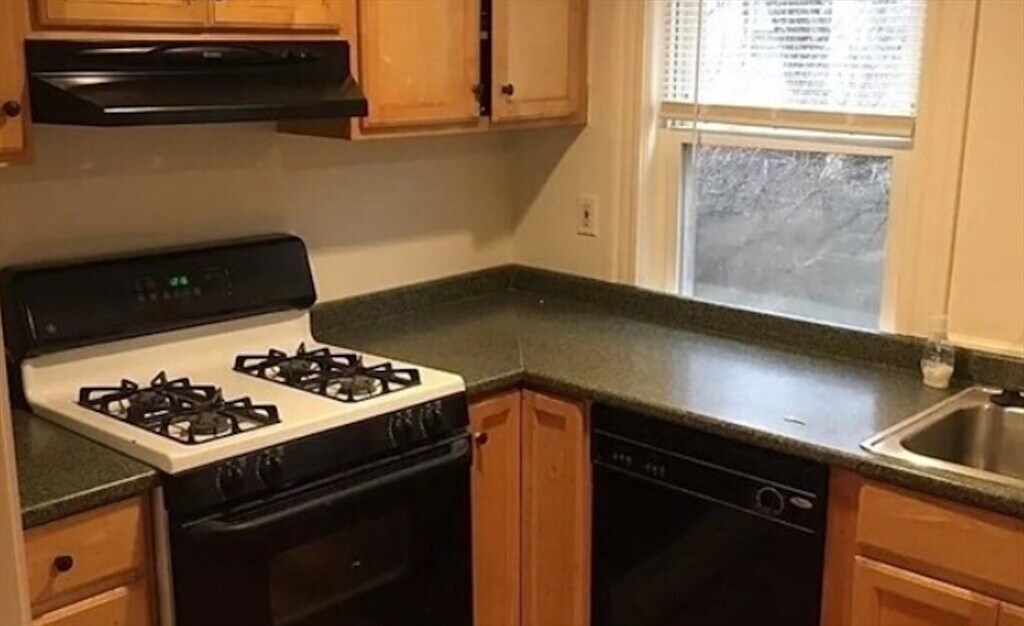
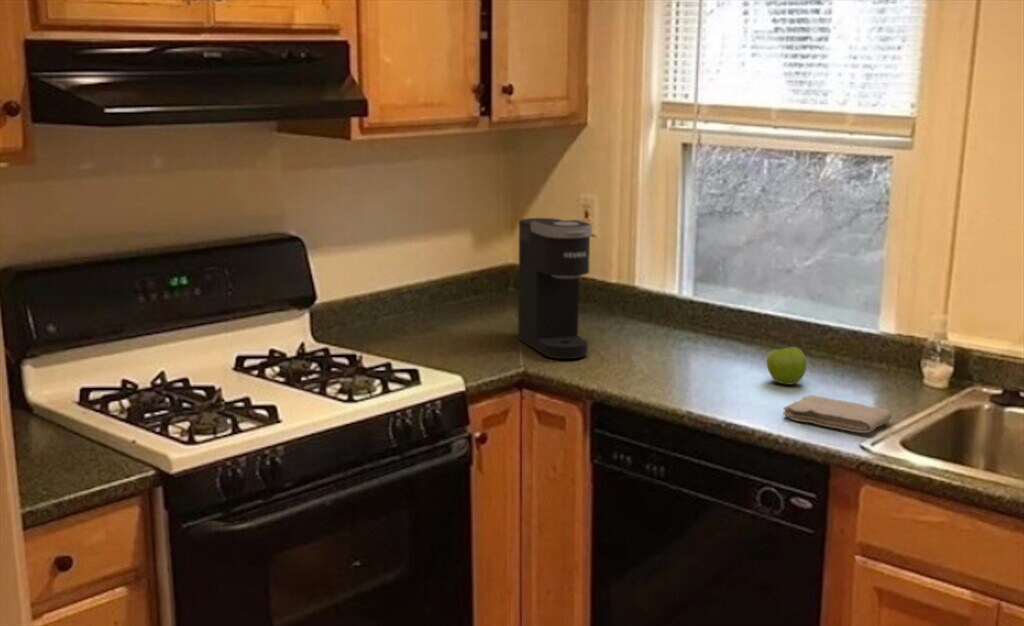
+ coffee maker (553, 283)
+ fruit (786, 364)
+ washcloth (836, 412)
